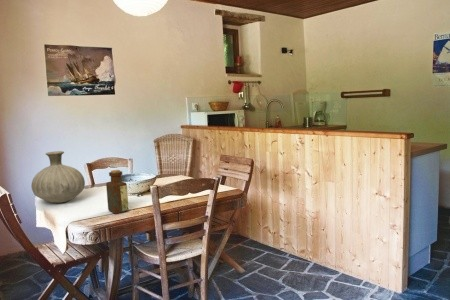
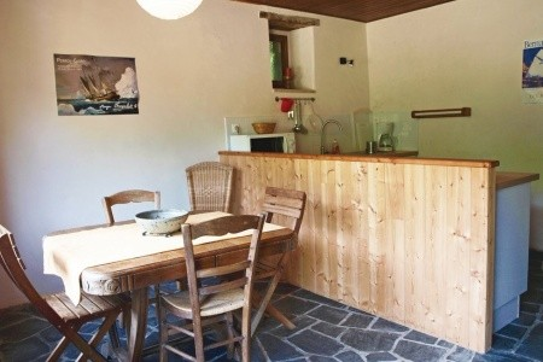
- vase (58, 176)
- bottle (116, 190)
